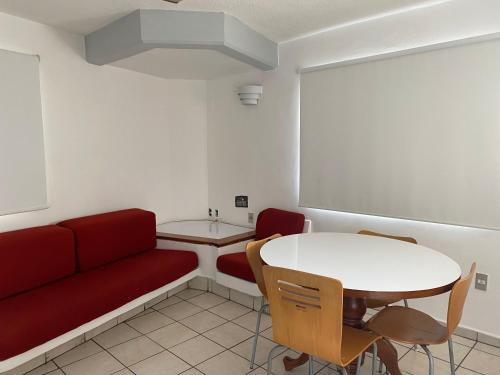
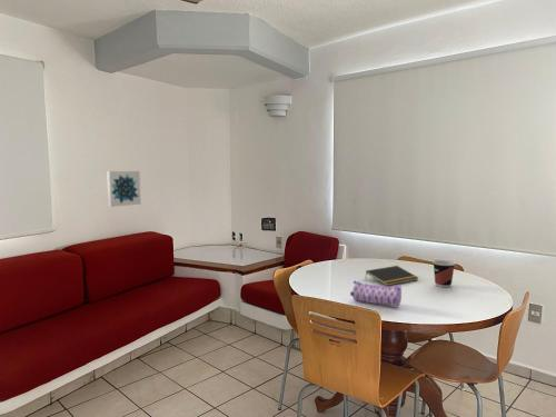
+ wall art (123, 188)
+ cup (443, 274)
+ notepad (391, 275)
+ pencil case (376, 292)
